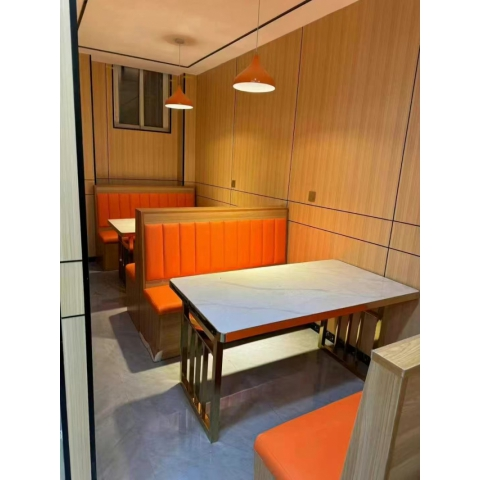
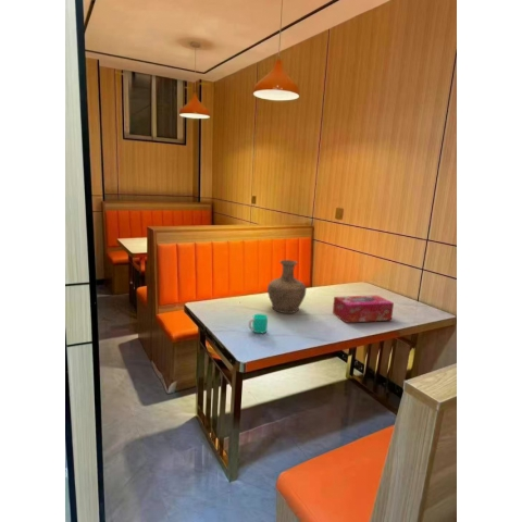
+ tissue box (362, 308)
+ cup (257, 323)
+ vase (286, 285)
